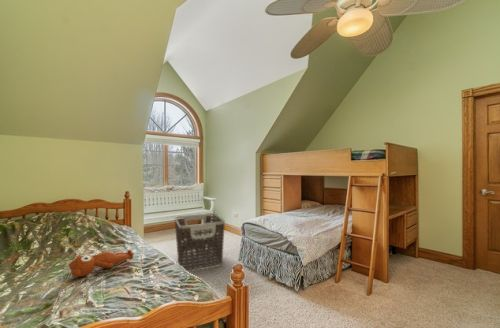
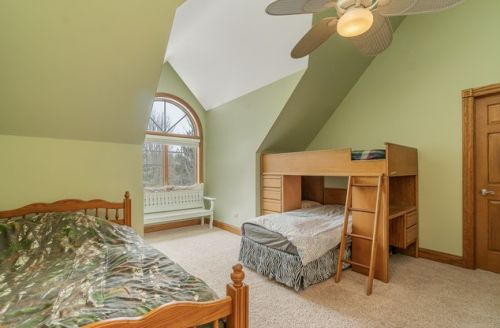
- clothes hamper (199, 240)
- teddy bear (103, 259)
